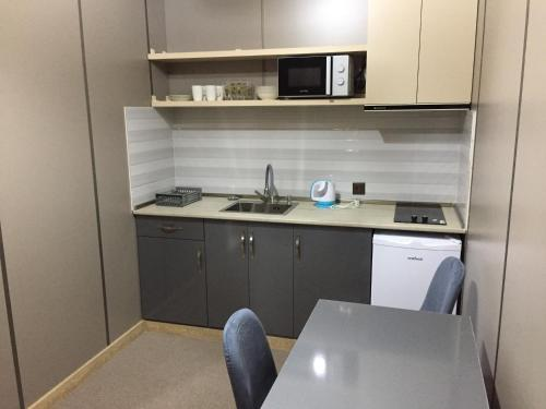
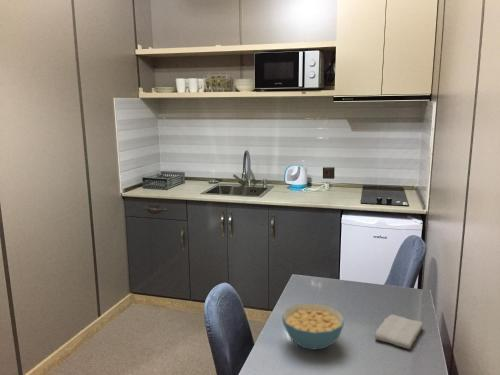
+ cereal bowl (312, 330)
+ washcloth (399, 330)
